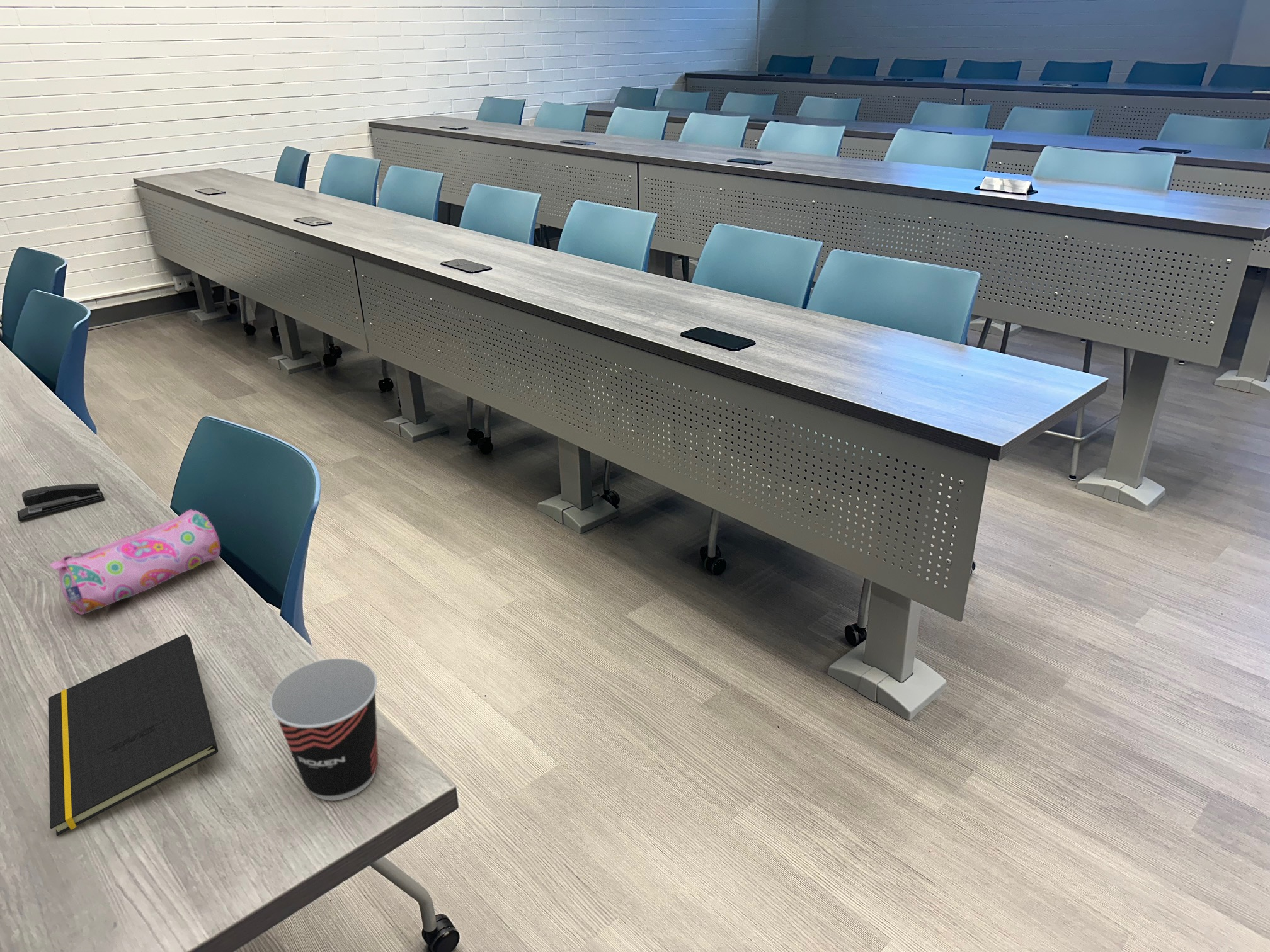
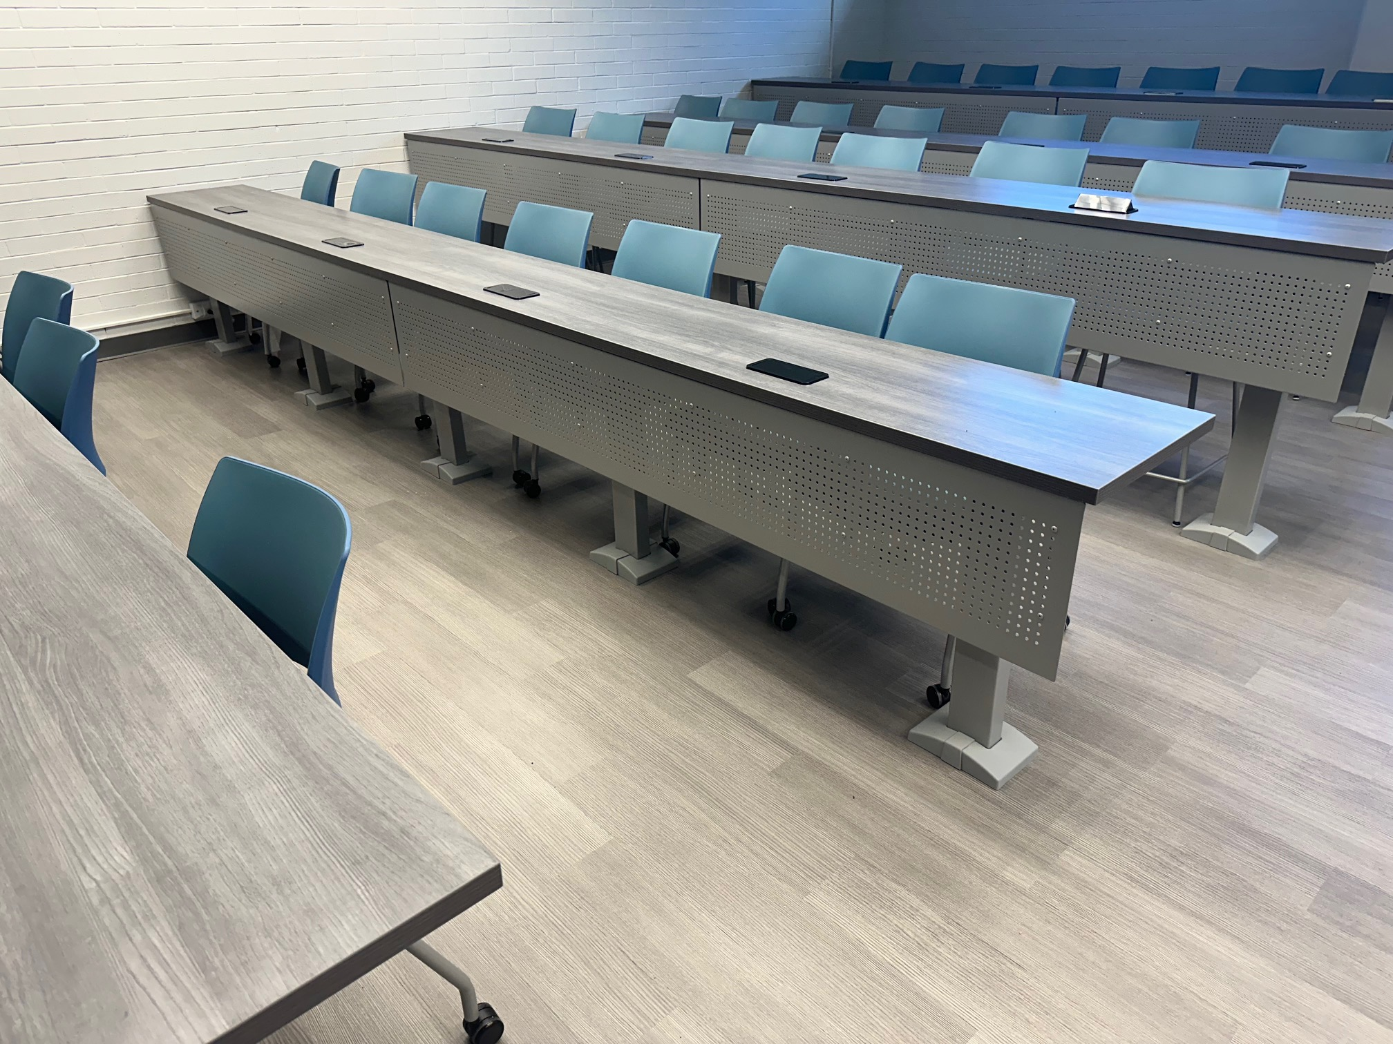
- pencil case (139, 559)
- stapler (58, 497)
- notepad (129, 723)
- cup (333, 734)
